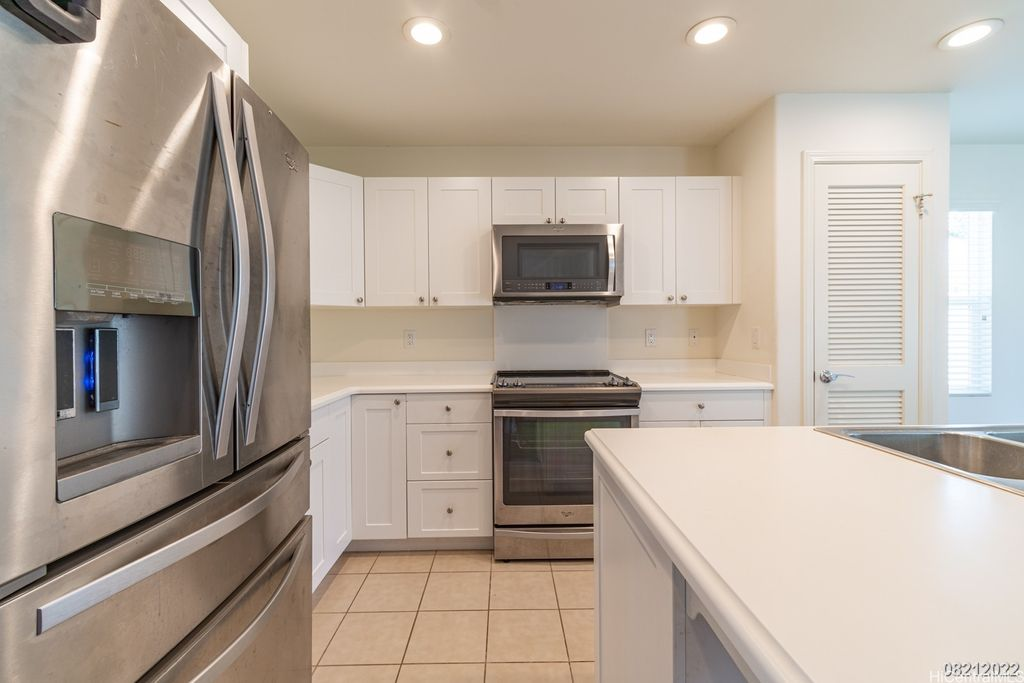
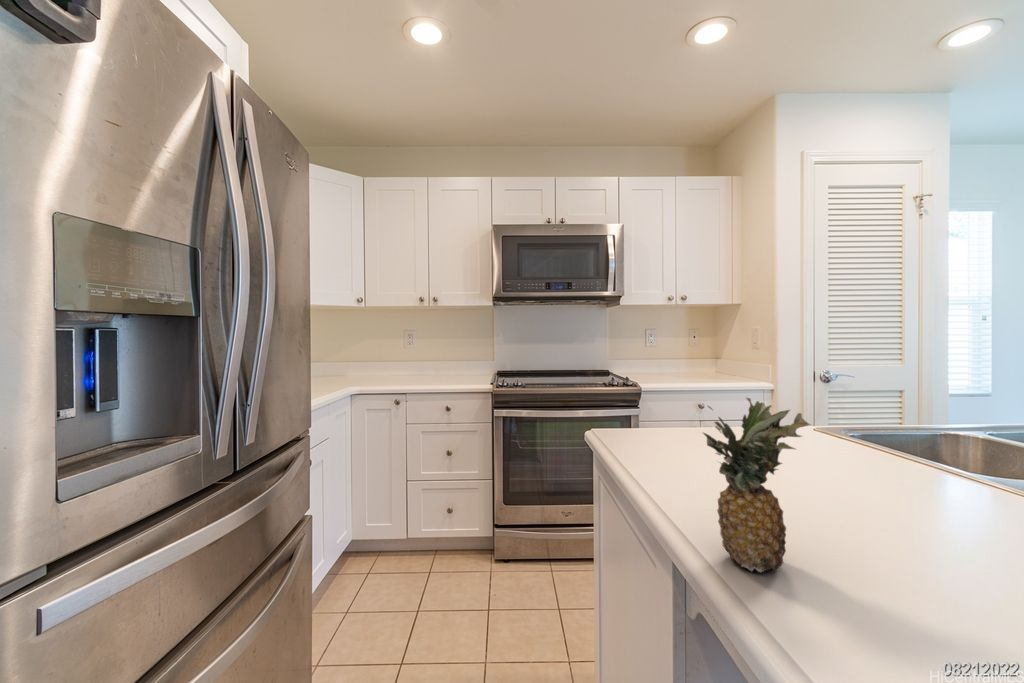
+ fruit (757, 483)
